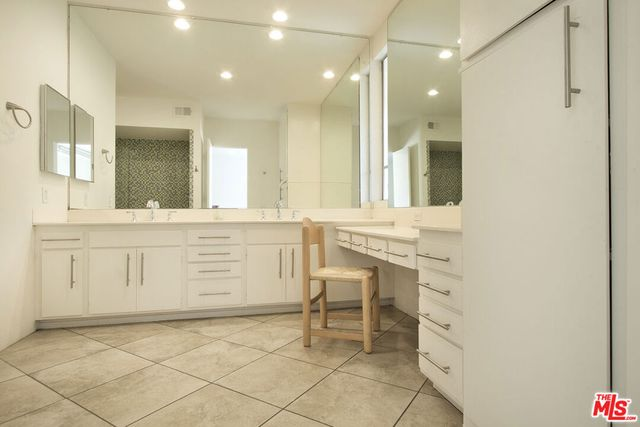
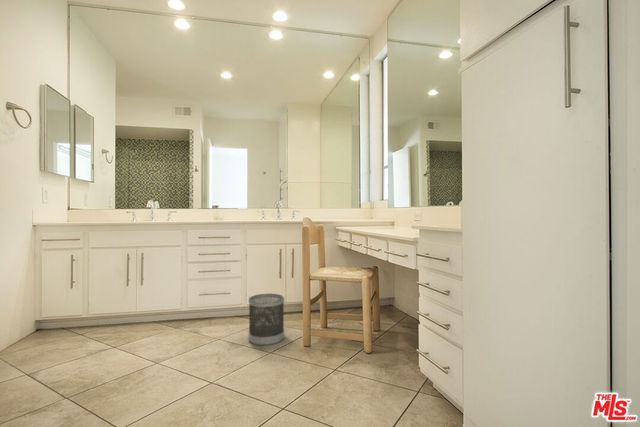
+ wastebasket (266, 318)
